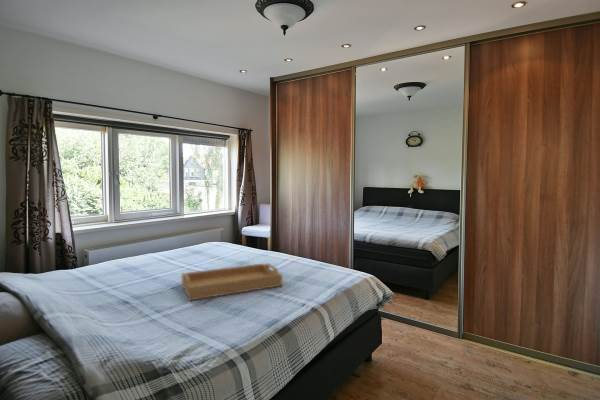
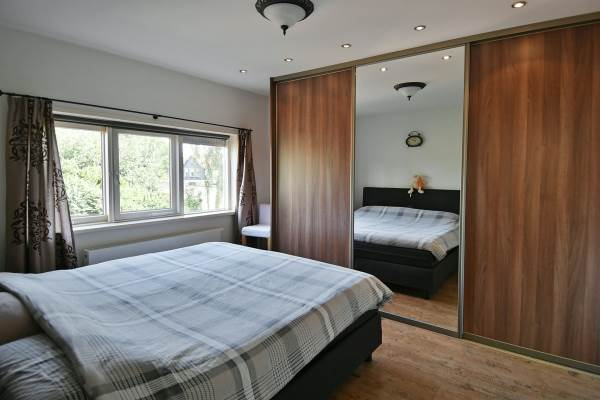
- serving tray (231, 277)
